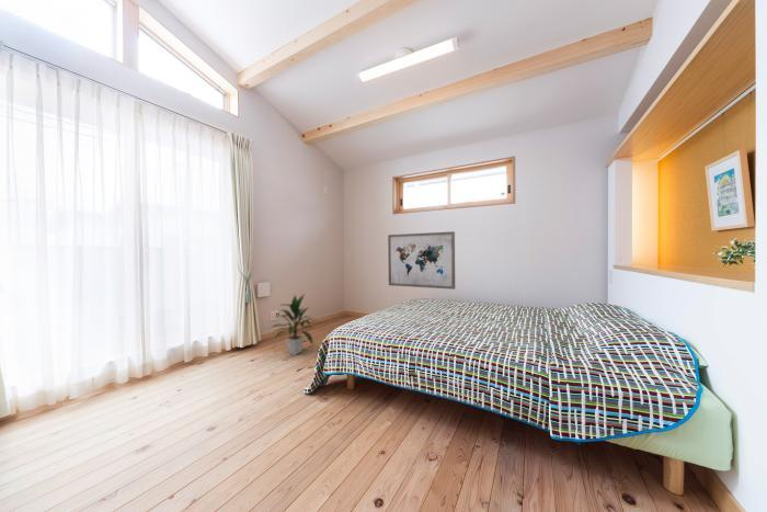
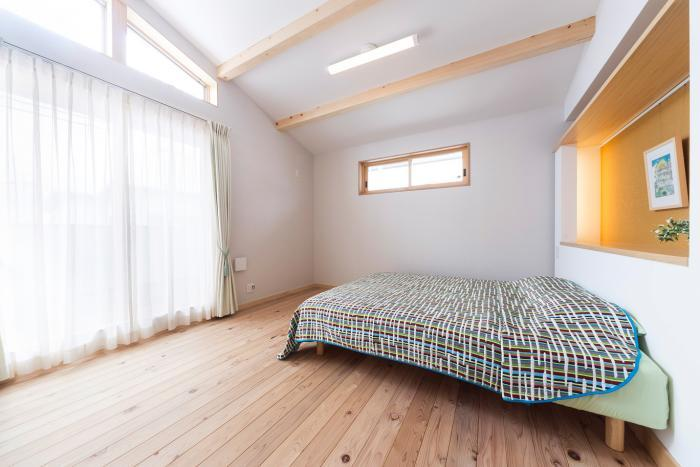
- indoor plant (295, 323)
- wall art (419, 260)
